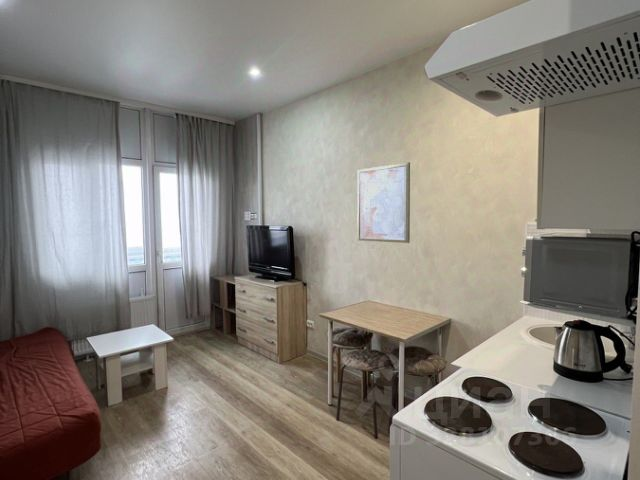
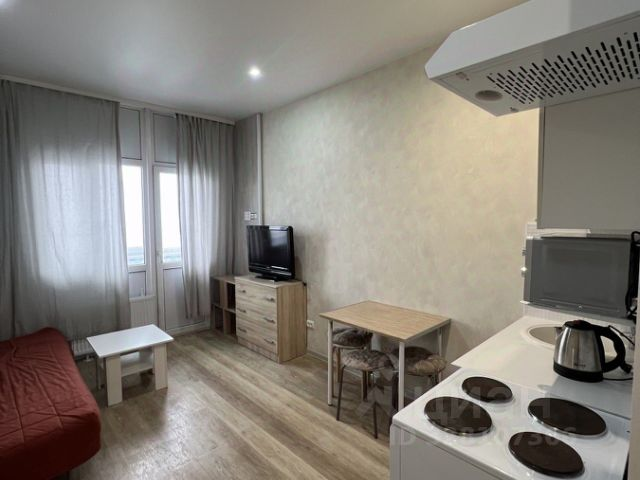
- wall art (381, 204)
